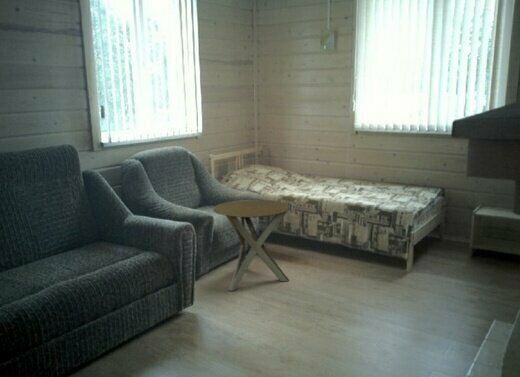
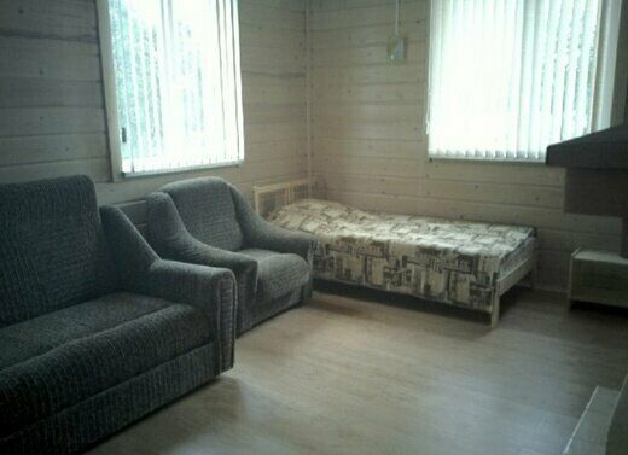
- side table (252, 243)
